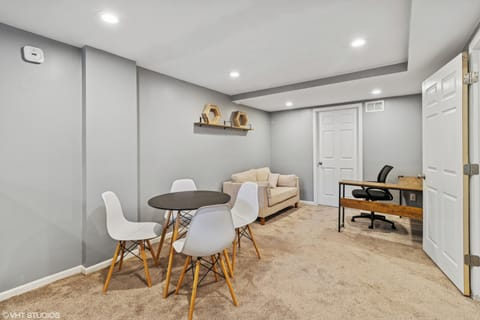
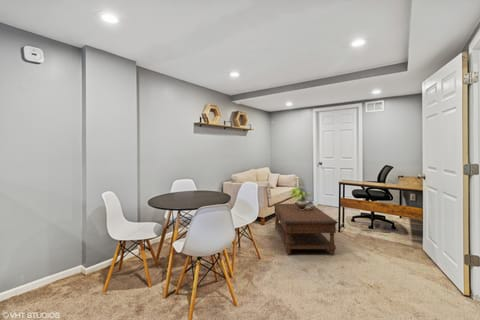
+ coffee table (300, 225)
+ potted plant (302, 197)
